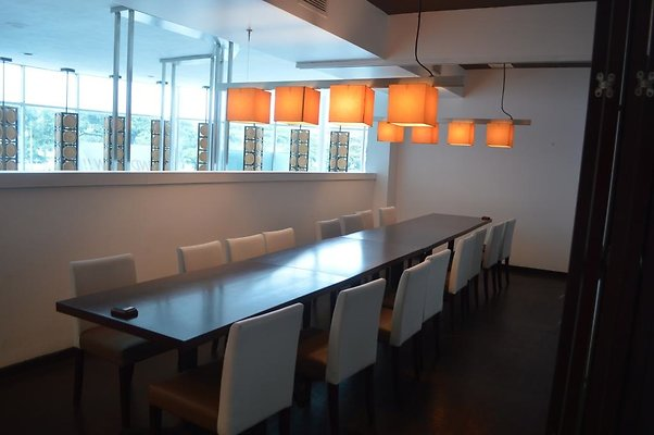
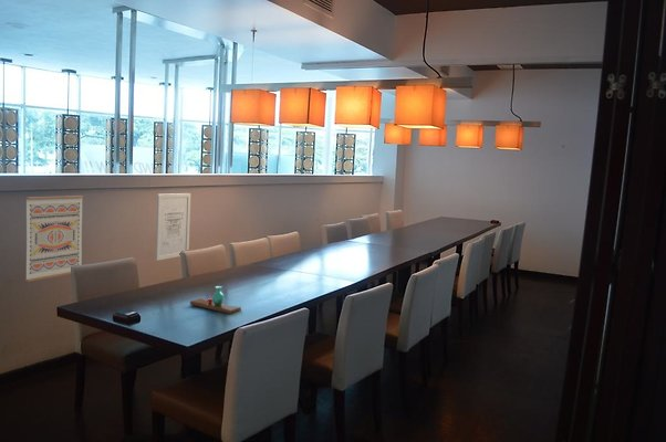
+ wall art (174, 225)
+ wall art (55, 236)
+ vase (215, 296)
